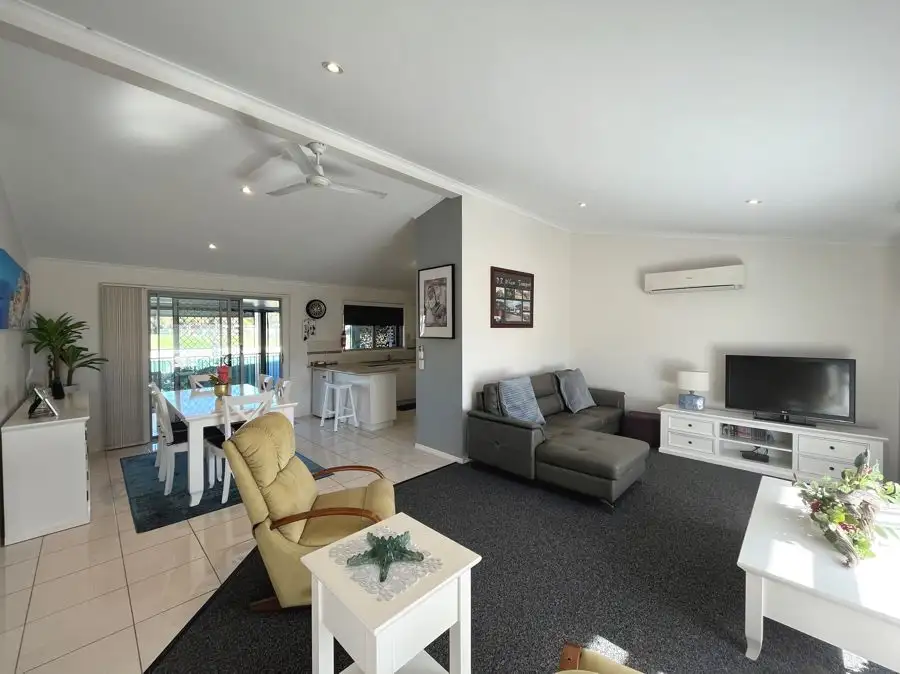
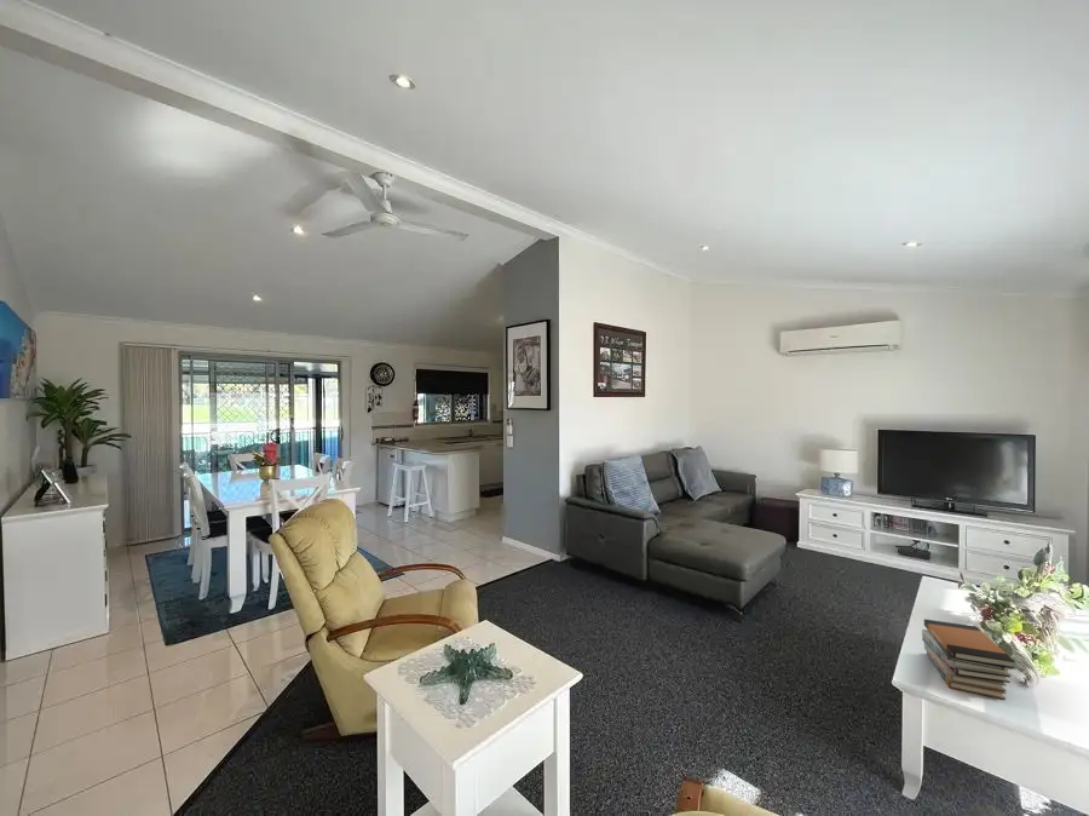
+ book stack (963, 655)
